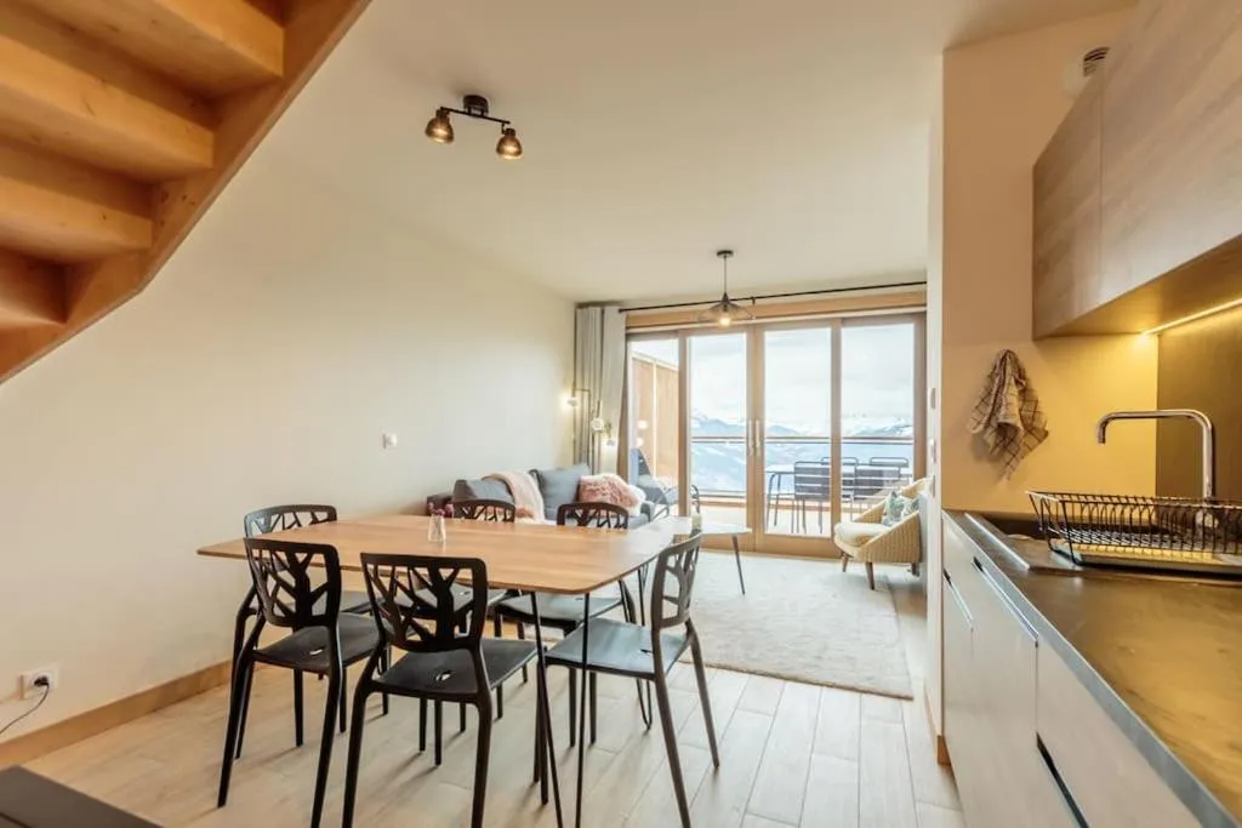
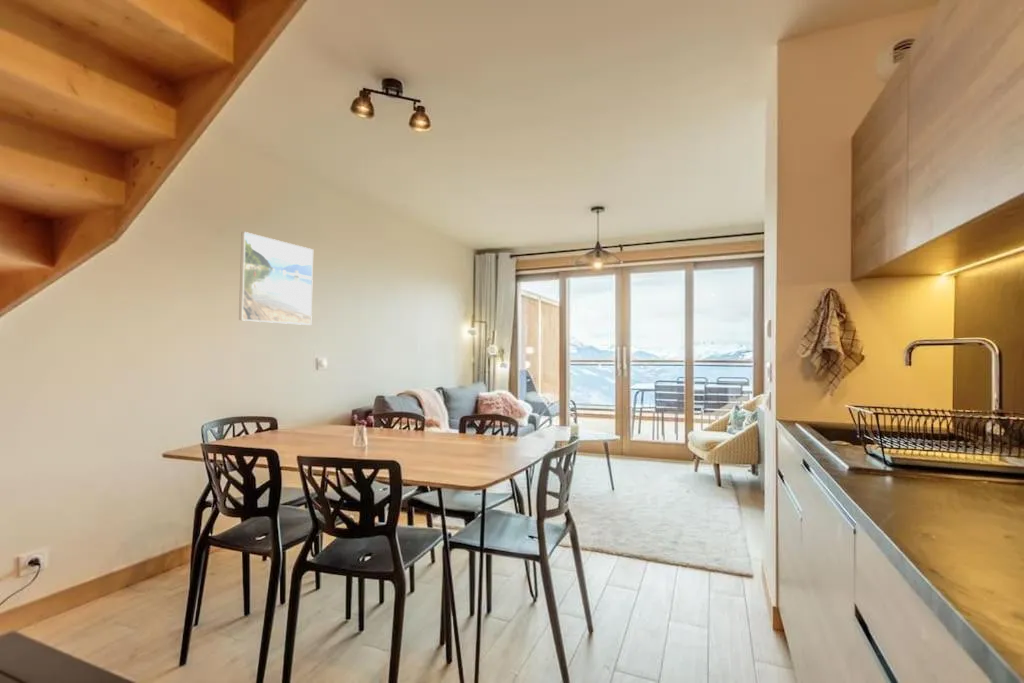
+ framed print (279, 282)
